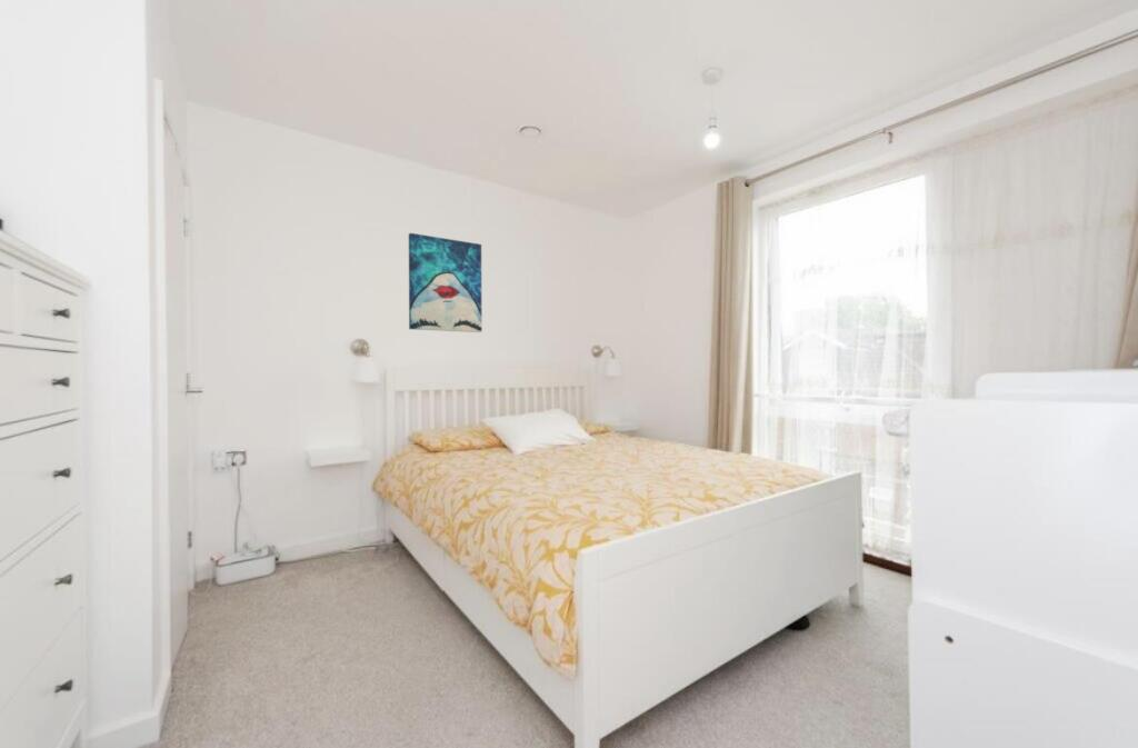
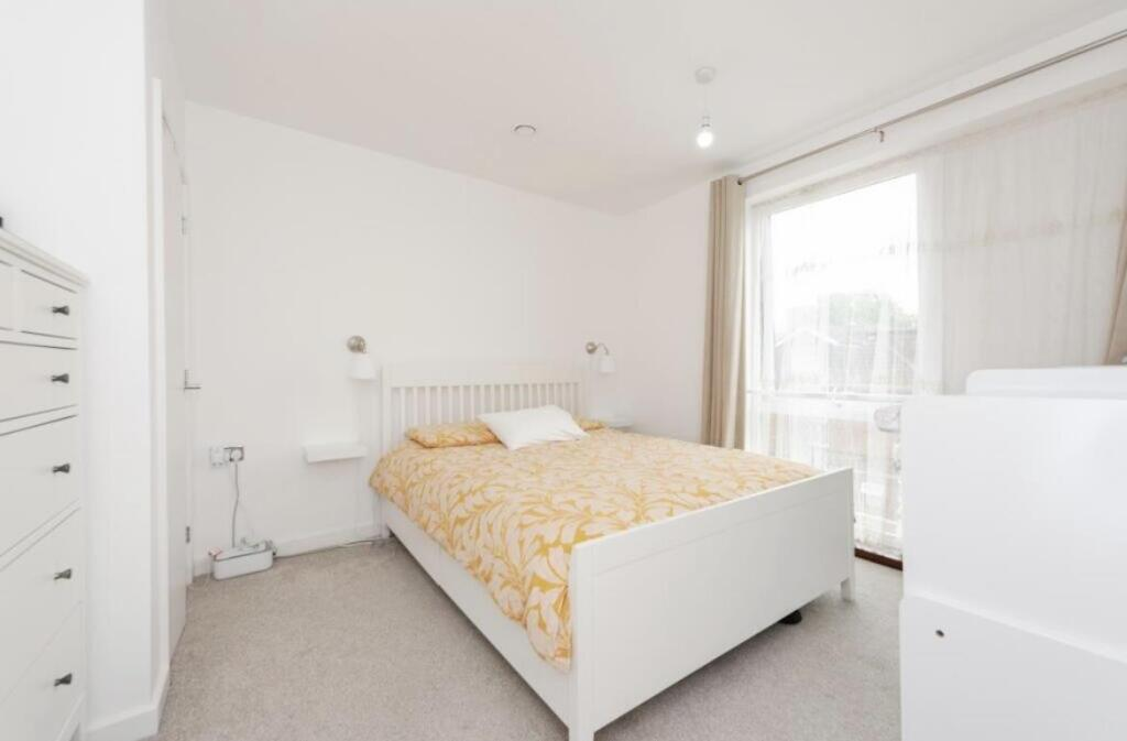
- wall art (446, 285)
